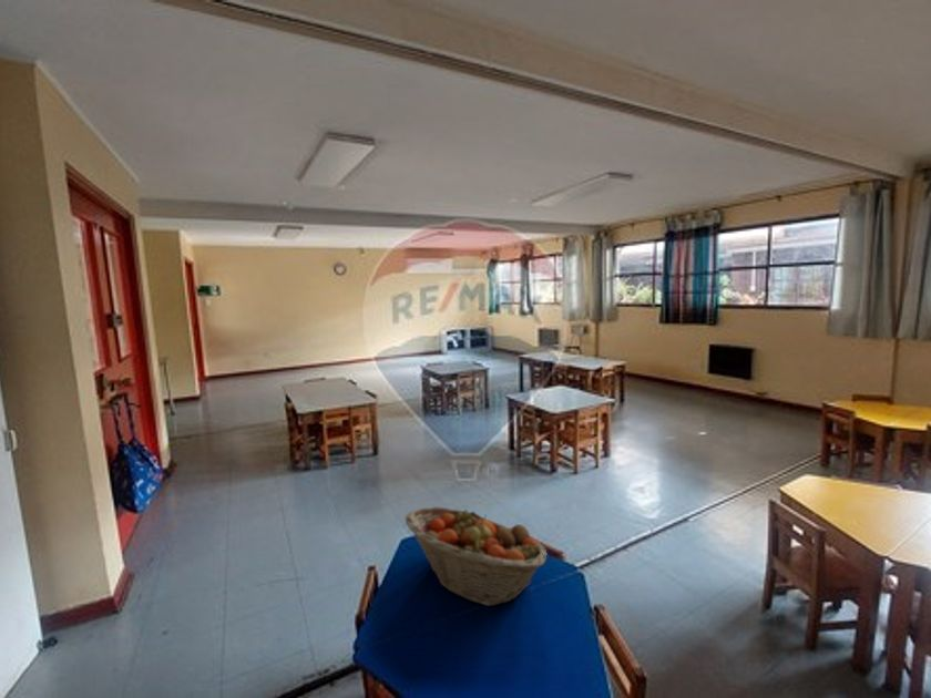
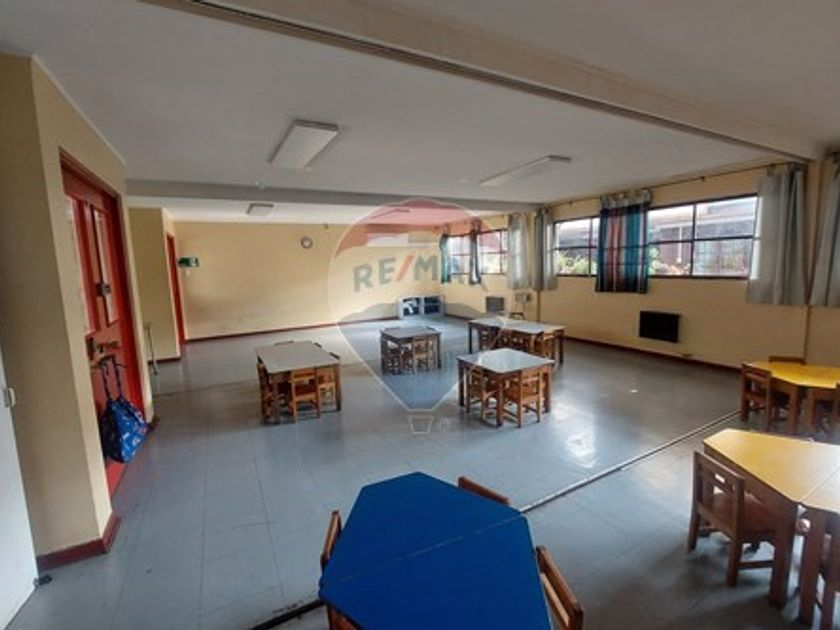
- fruit basket (473, 544)
